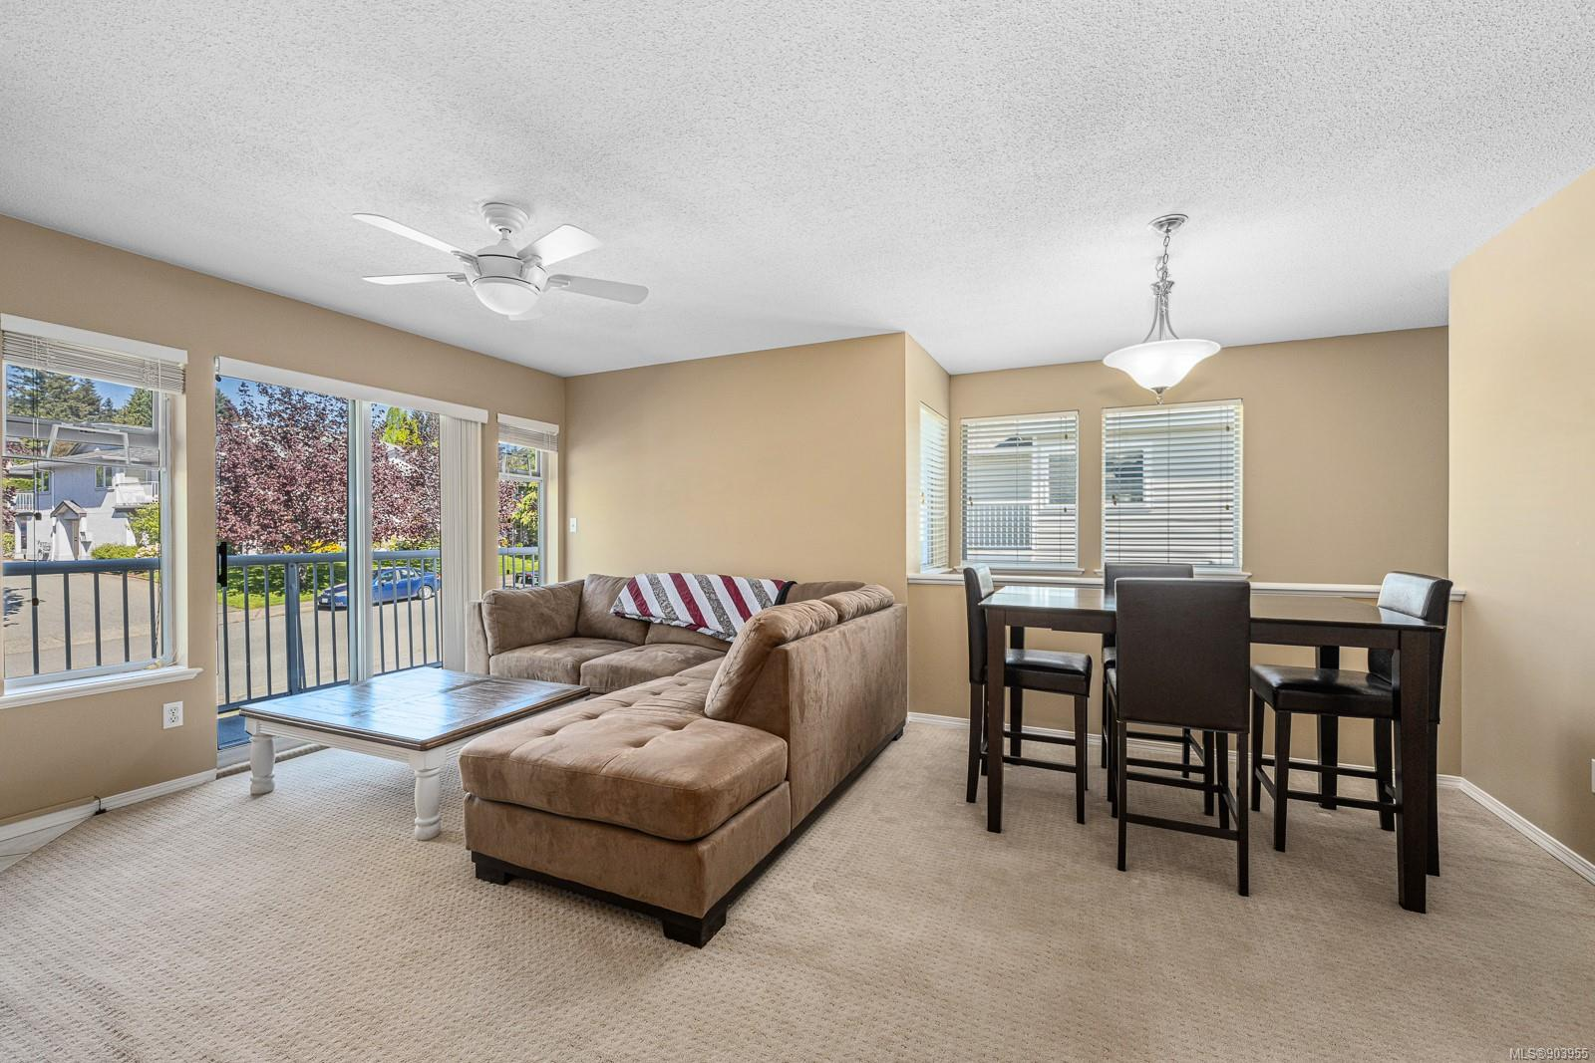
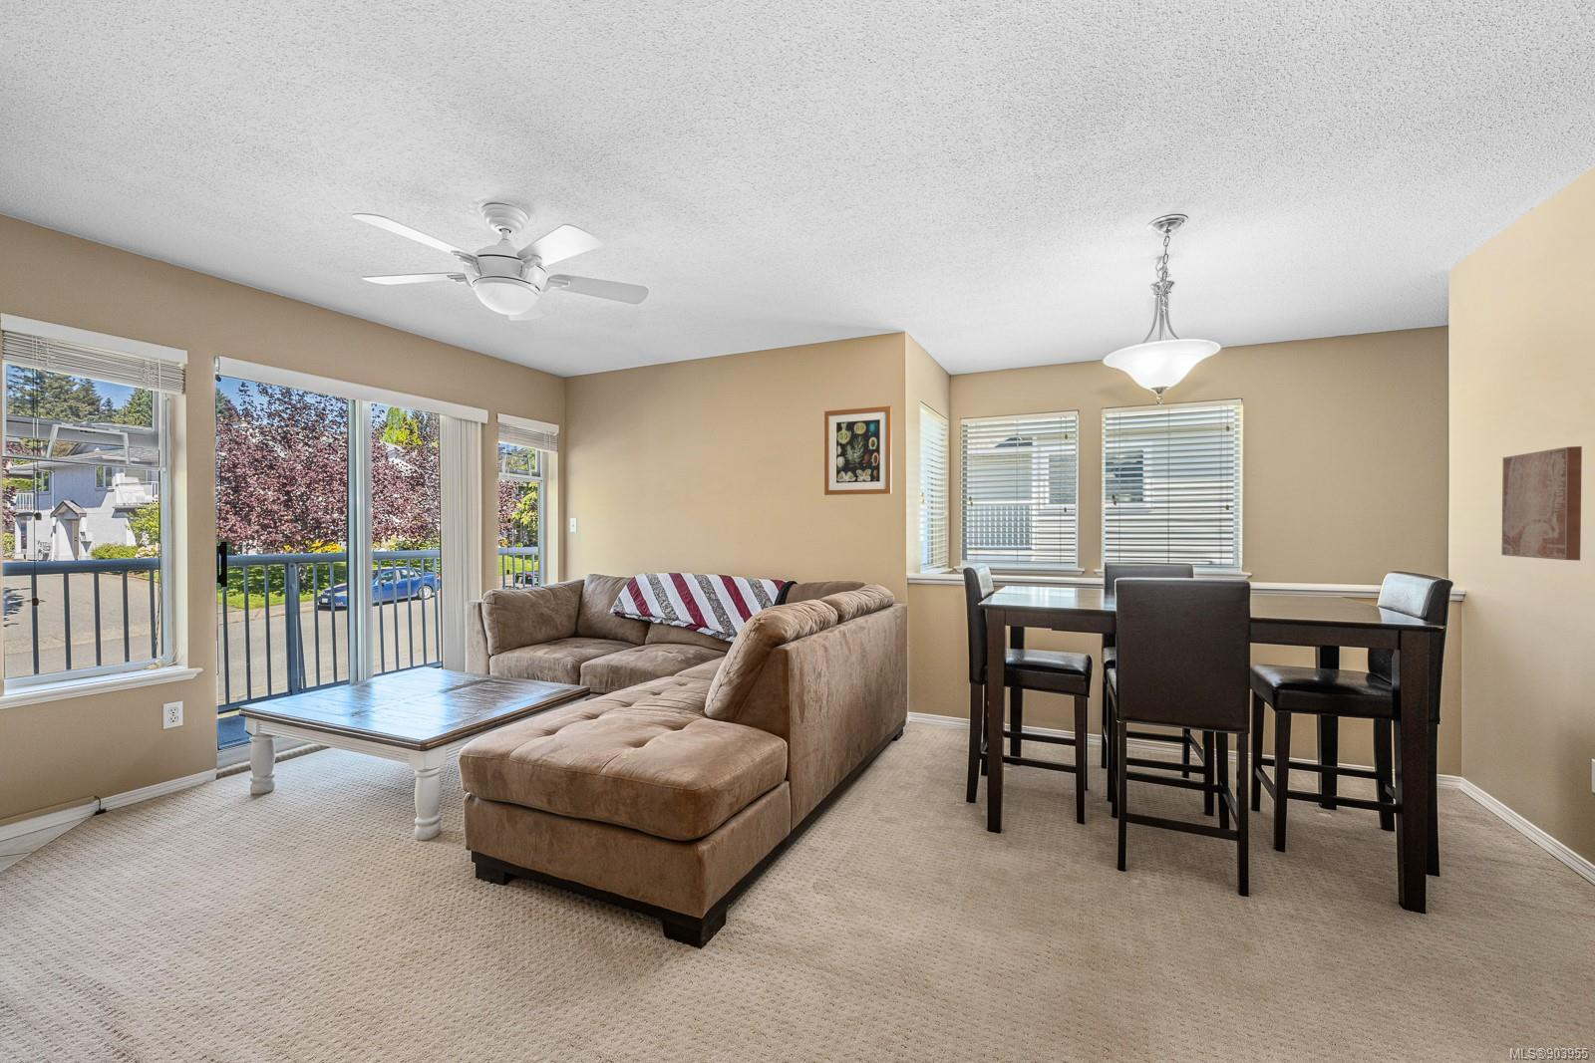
+ wall art (857, 451)
+ wall art (1538, 504)
